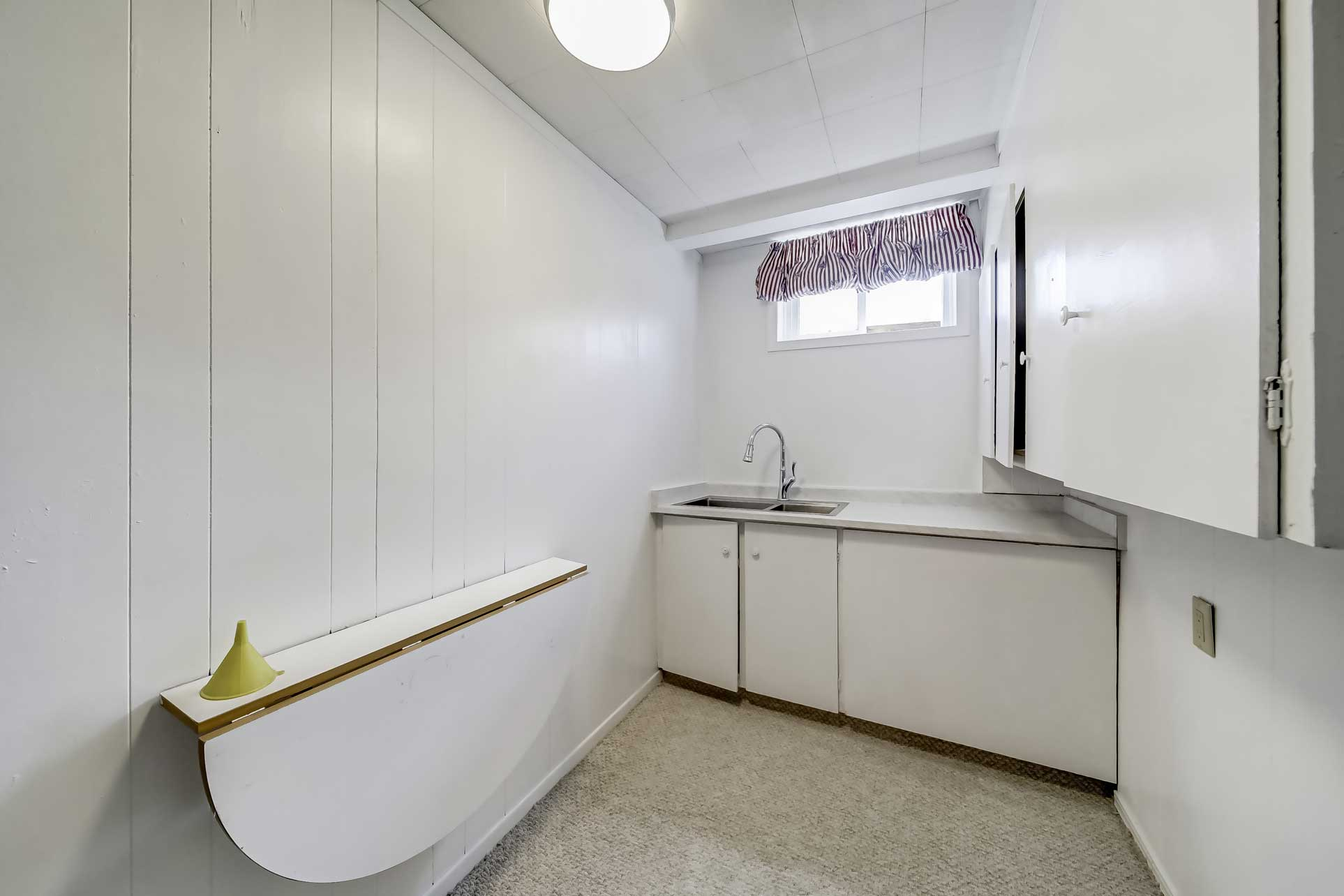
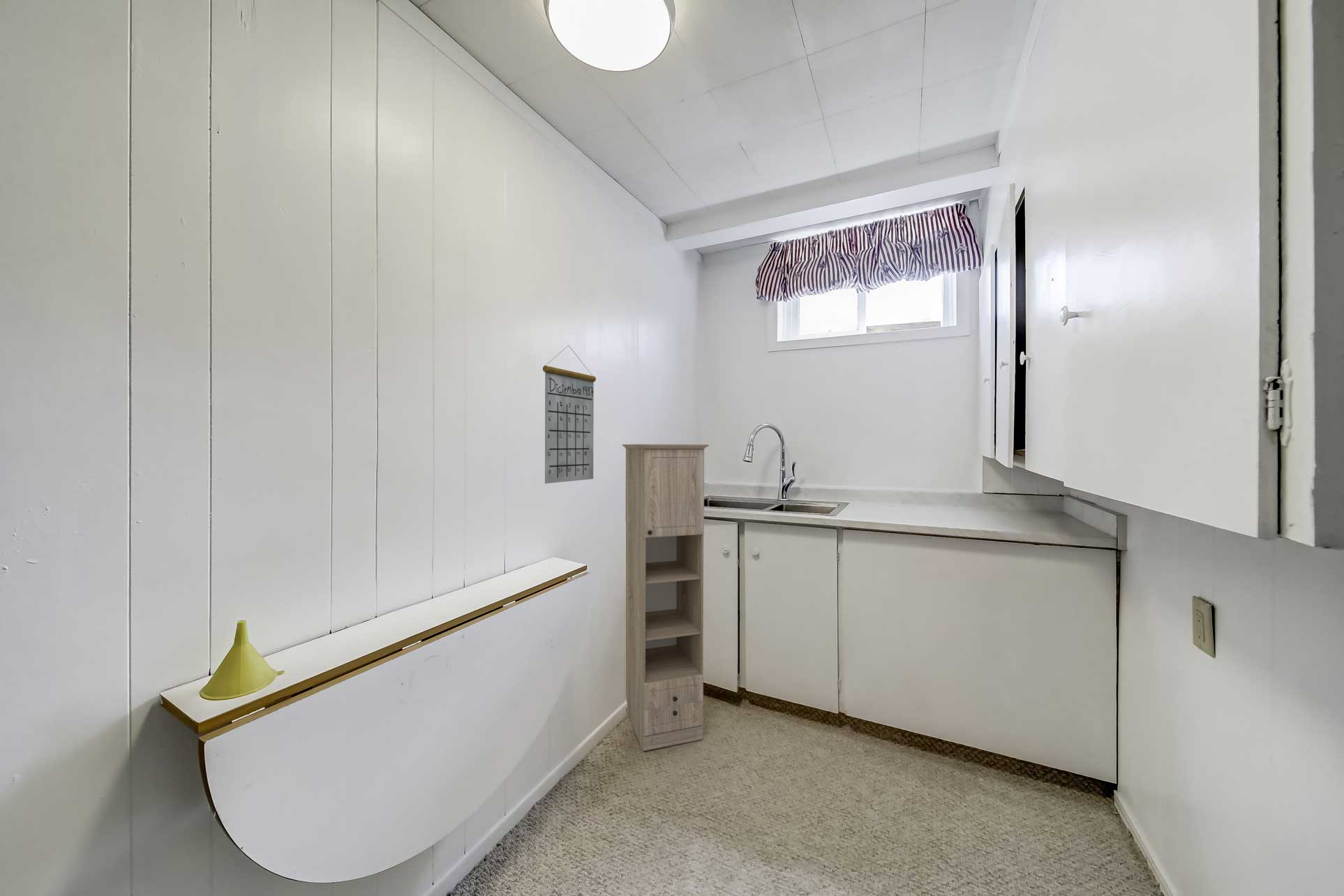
+ storage cabinet (663, 585)
+ calendar (571, 412)
